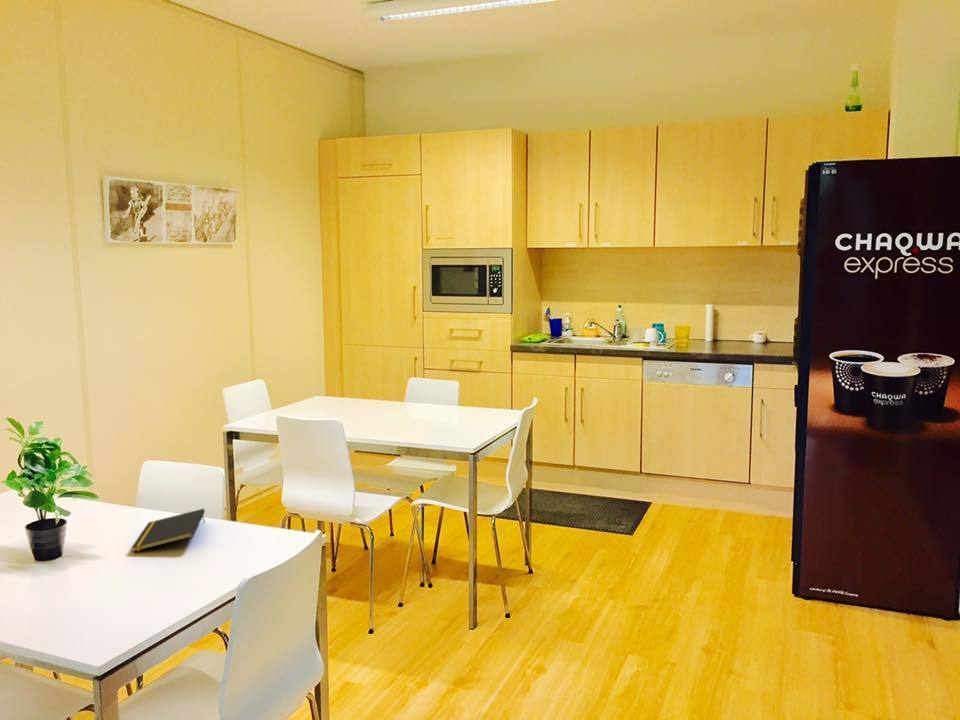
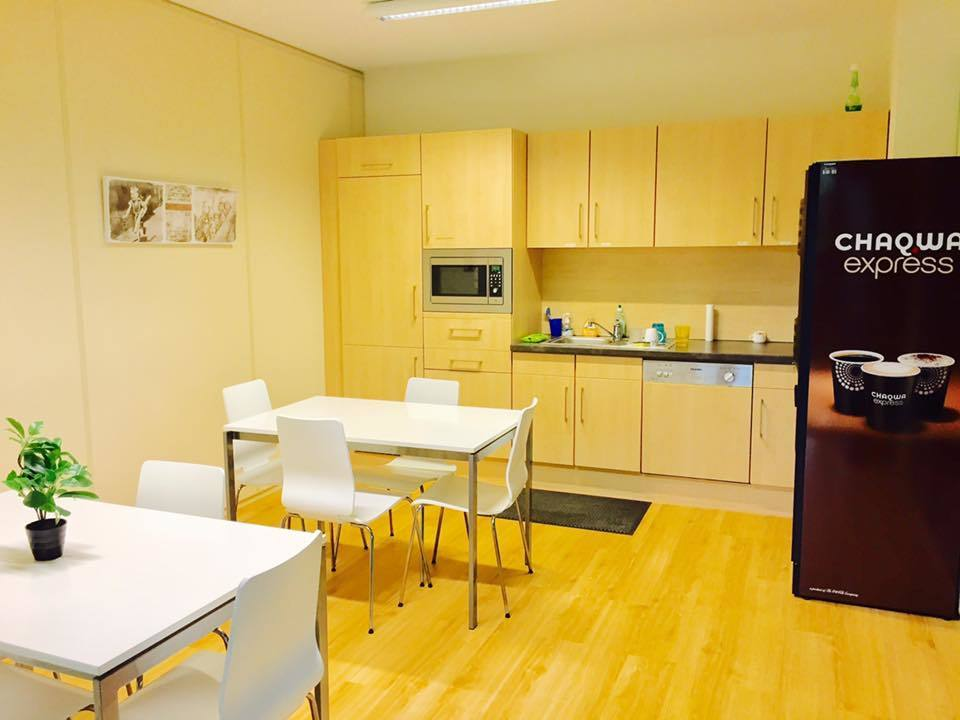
- notepad (170, 529)
